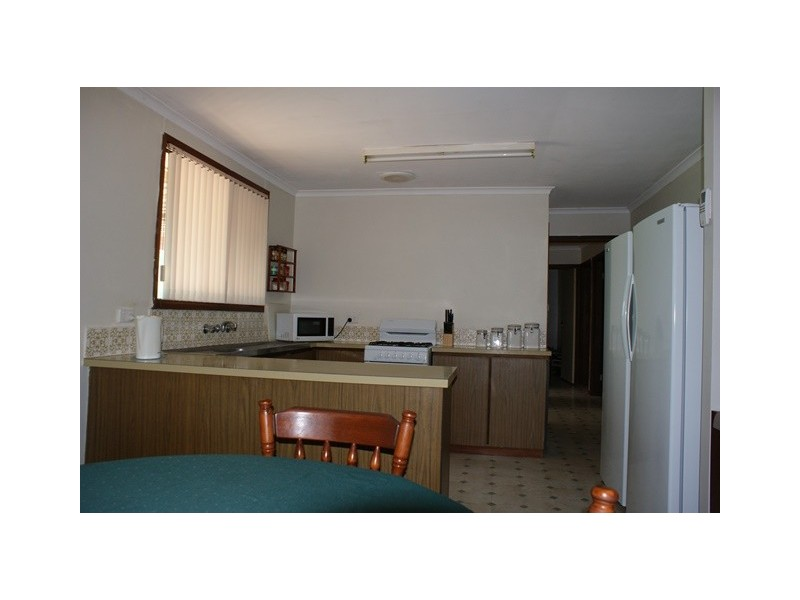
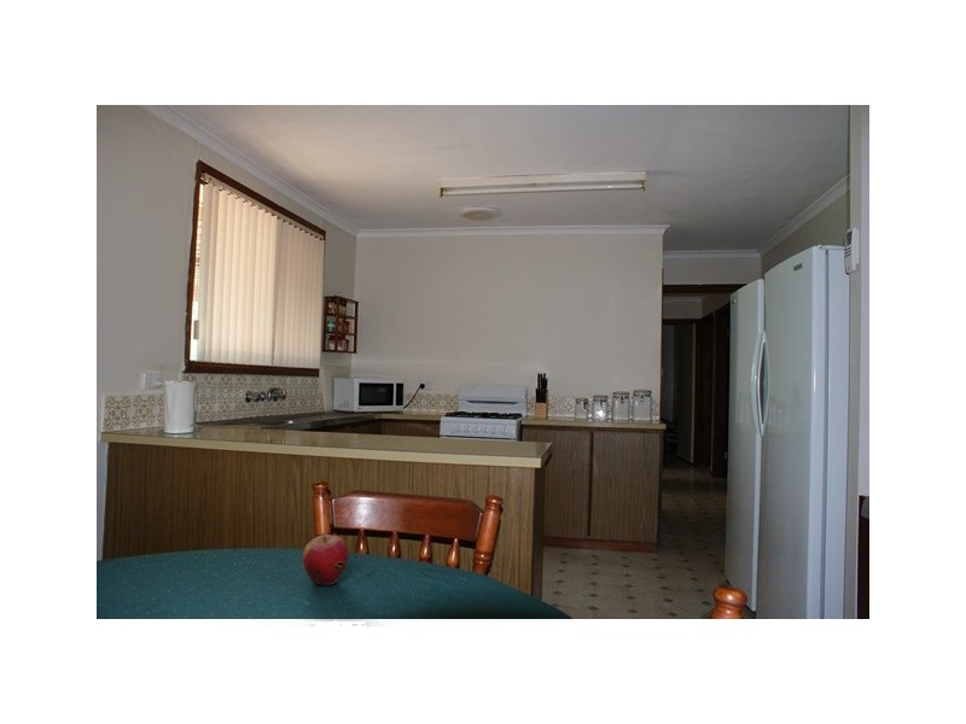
+ apple (325, 557)
